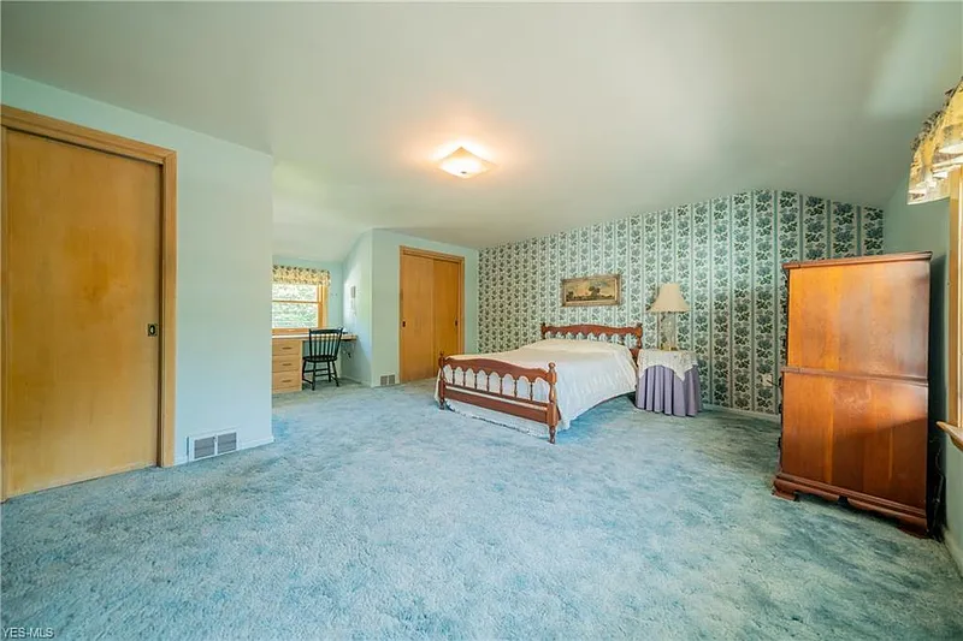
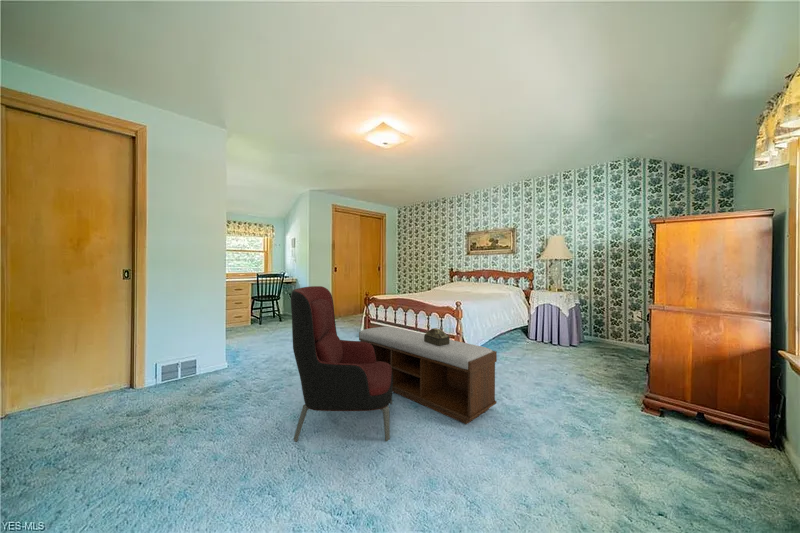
+ armchair (347, 353)
+ bench (418, 364)
+ decorative box (436, 335)
